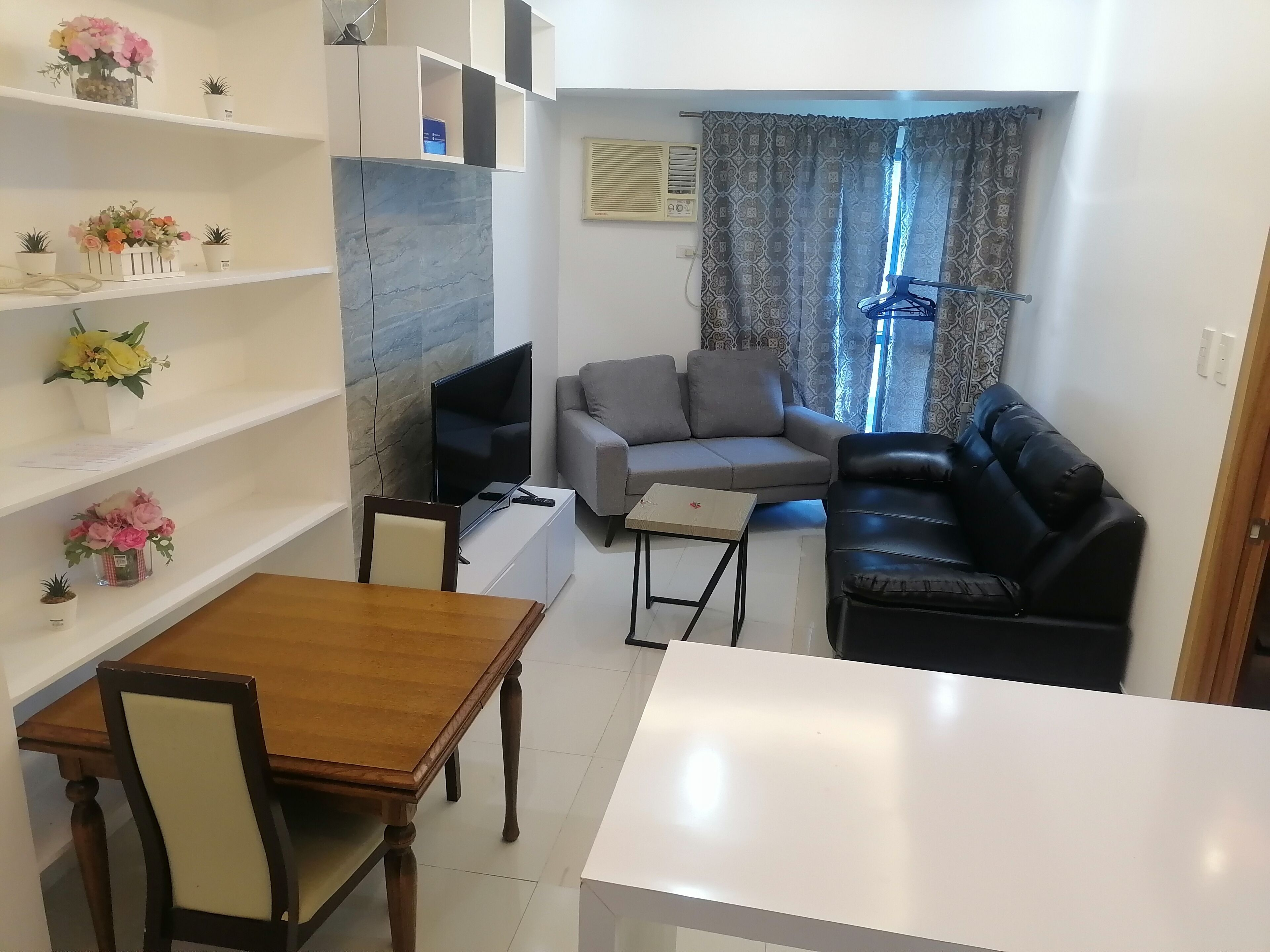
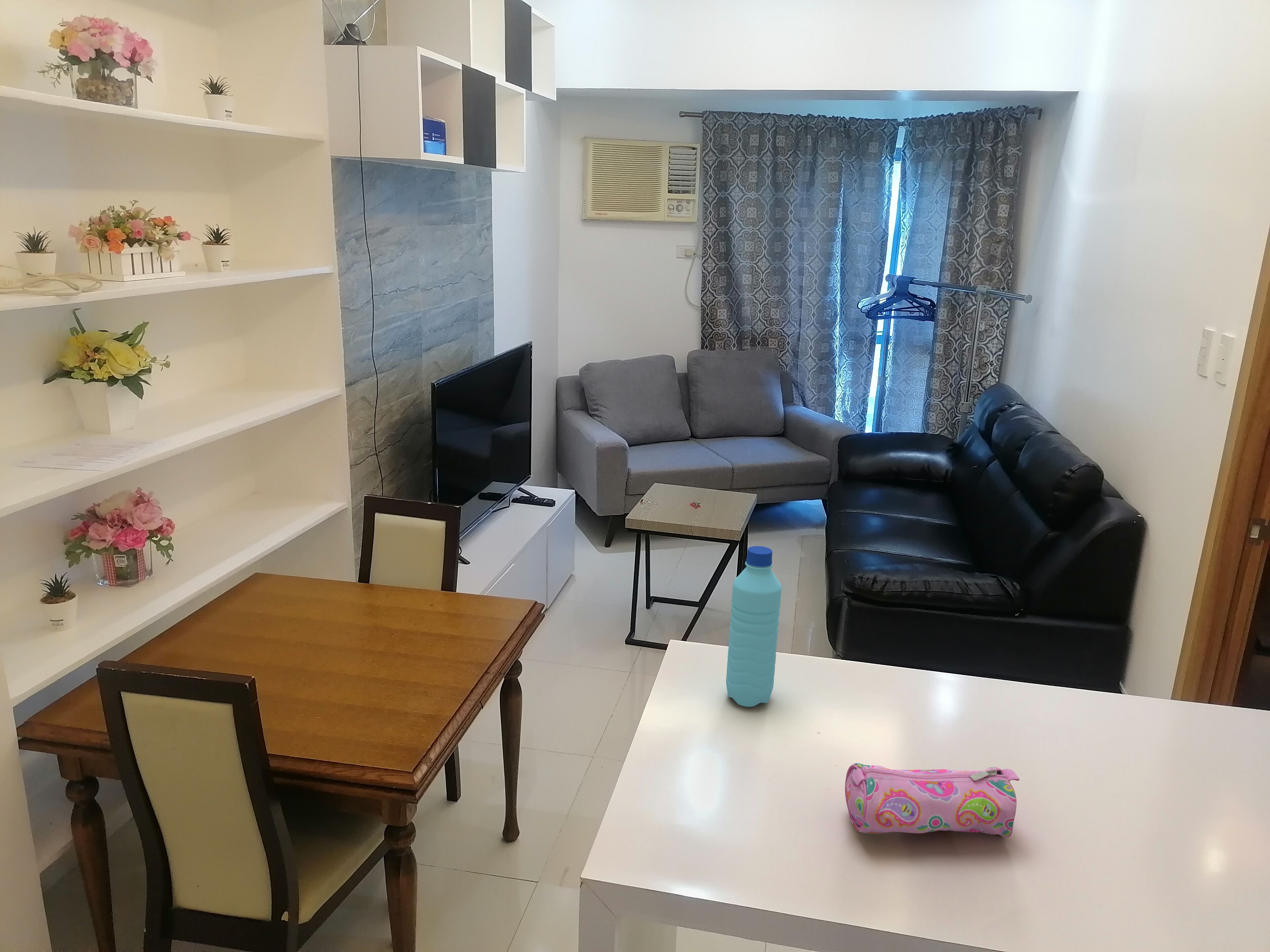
+ water bottle (754, 625)
+ pencil case (931, 798)
